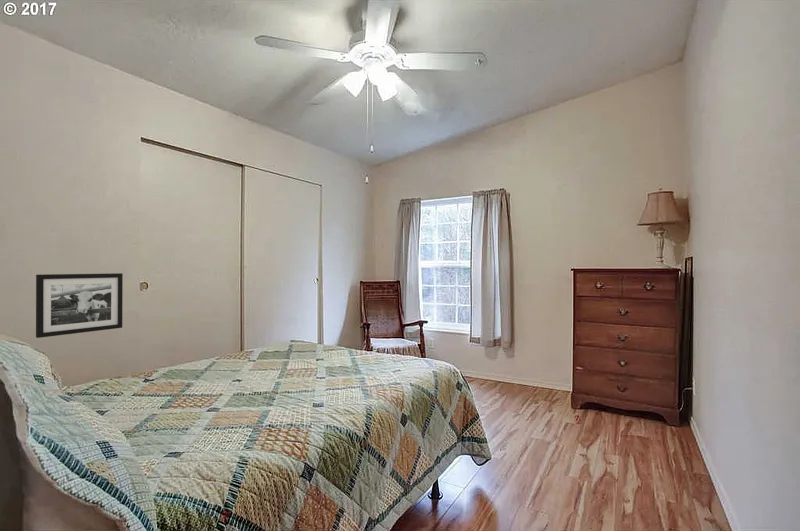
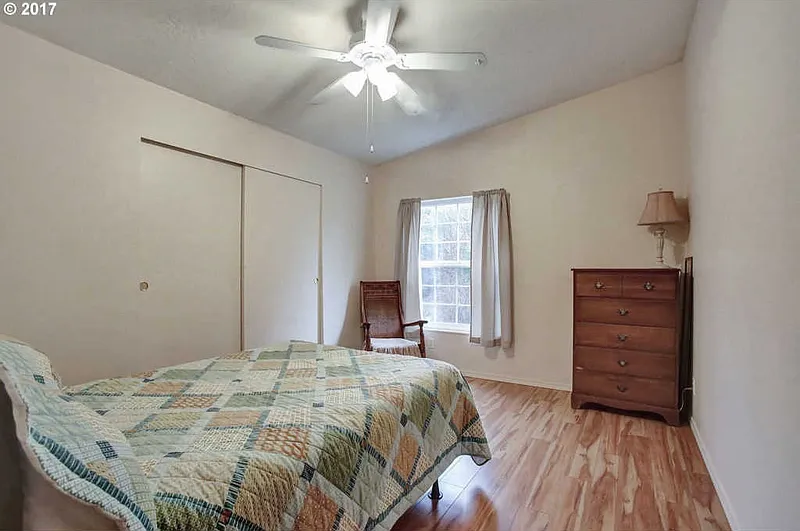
- picture frame (82, 303)
